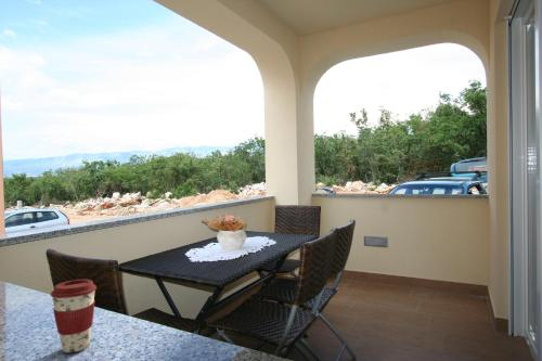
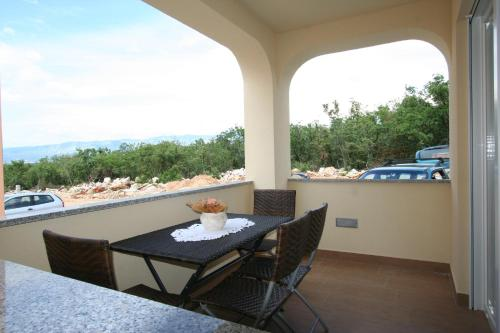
- coffee cup (75, 314)
